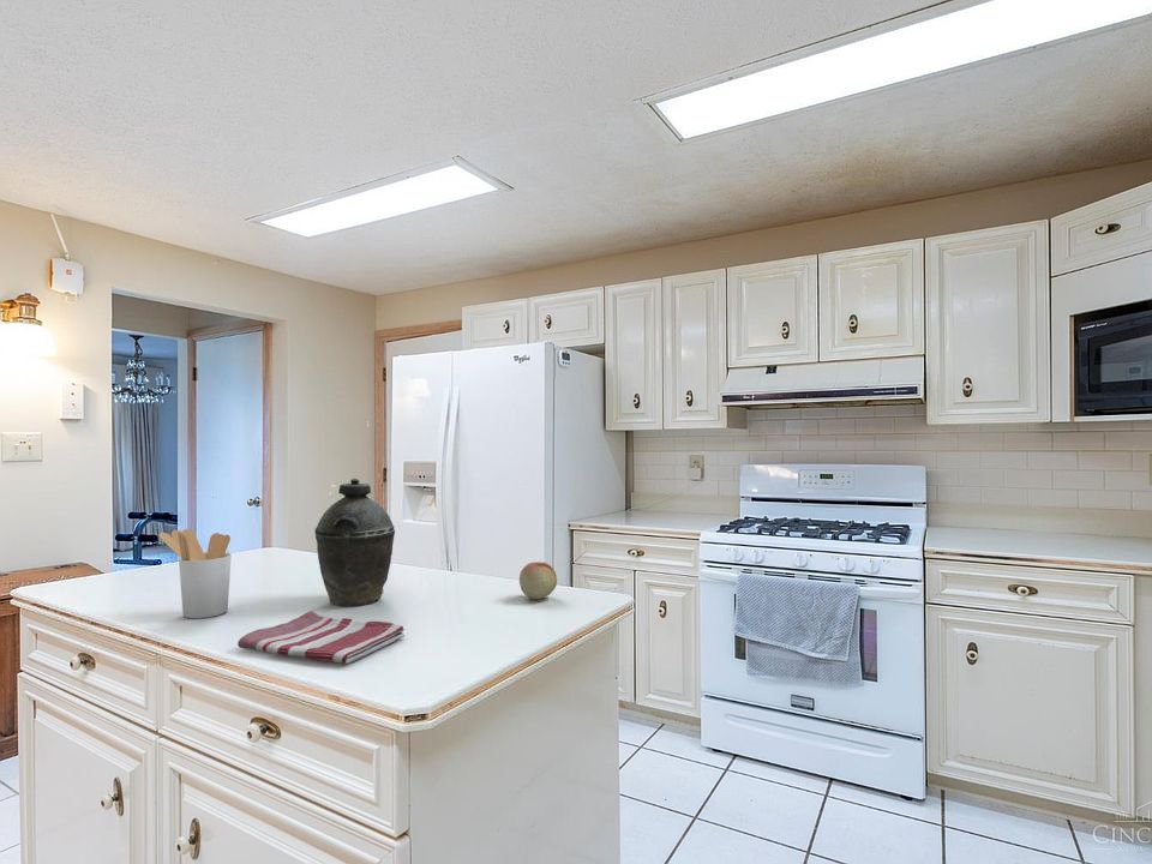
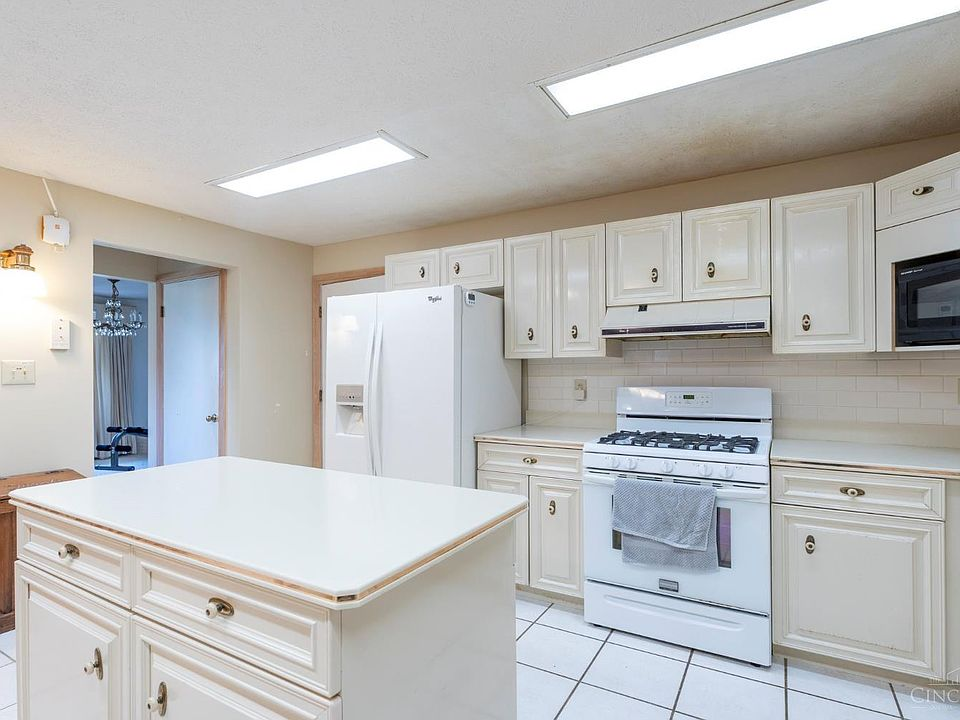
- dish towel (324, 635)
- utensil holder (196, 570)
- kettle (355, 539)
- fruit (538, 580)
